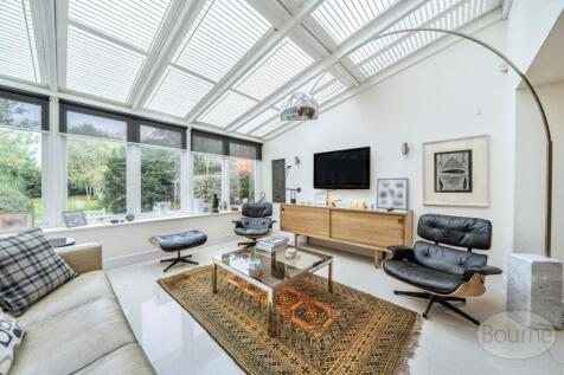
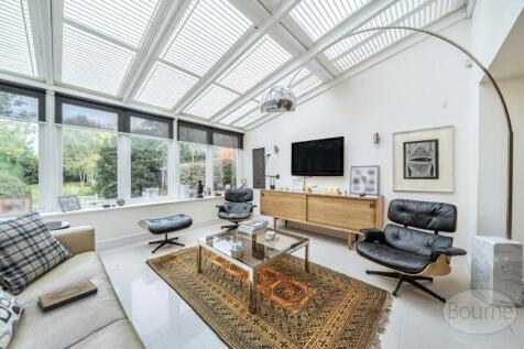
+ hardback book (68, 294)
